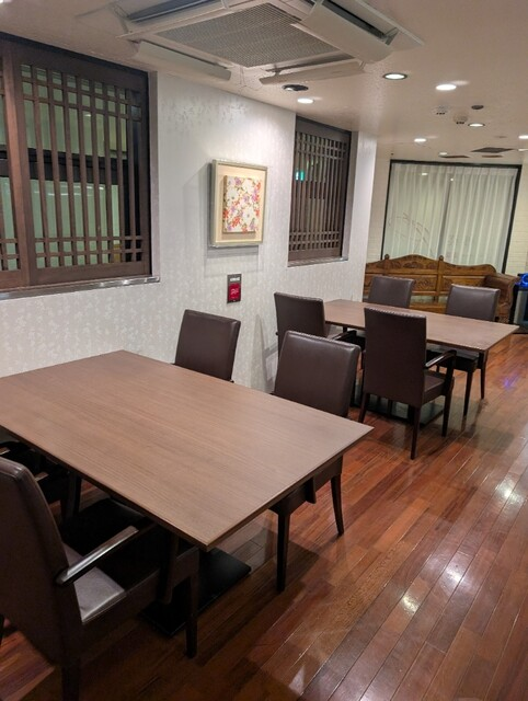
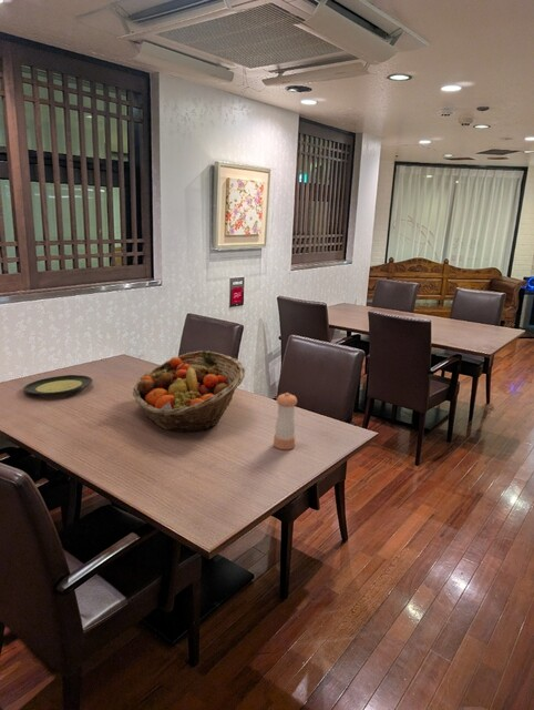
+ pepper shaker (285, 419)
+ plate (59, 384)
+ fruit basket (188, 388)
